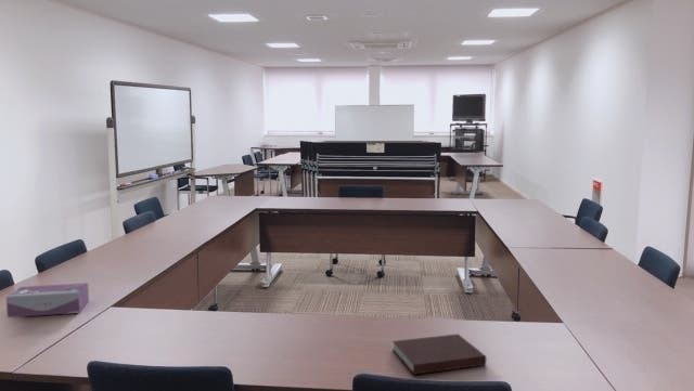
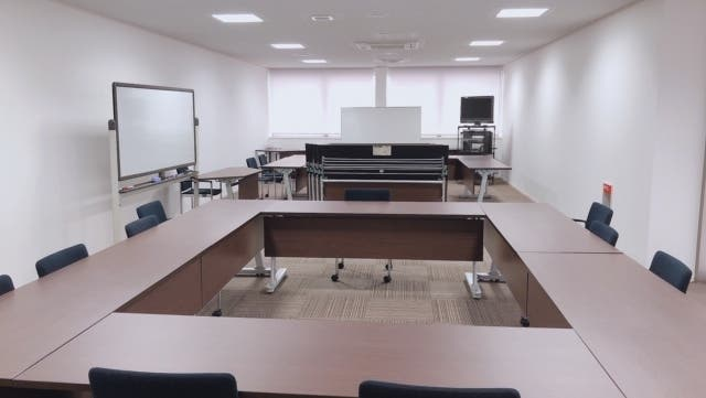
- notebook (437, 352)
- tissue box (49, 298)
